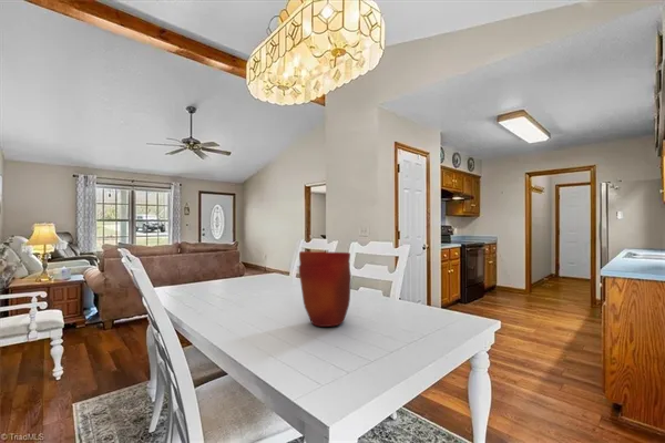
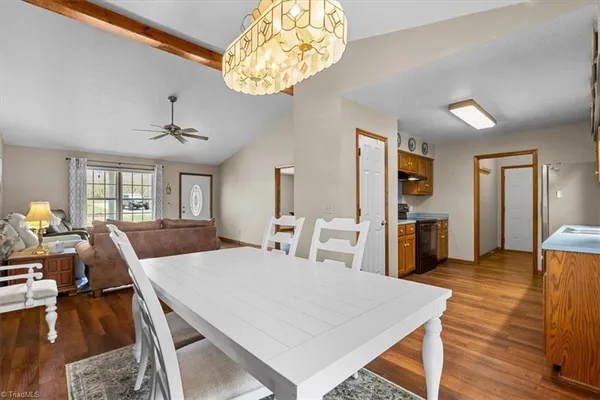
- vase (325, 286)
